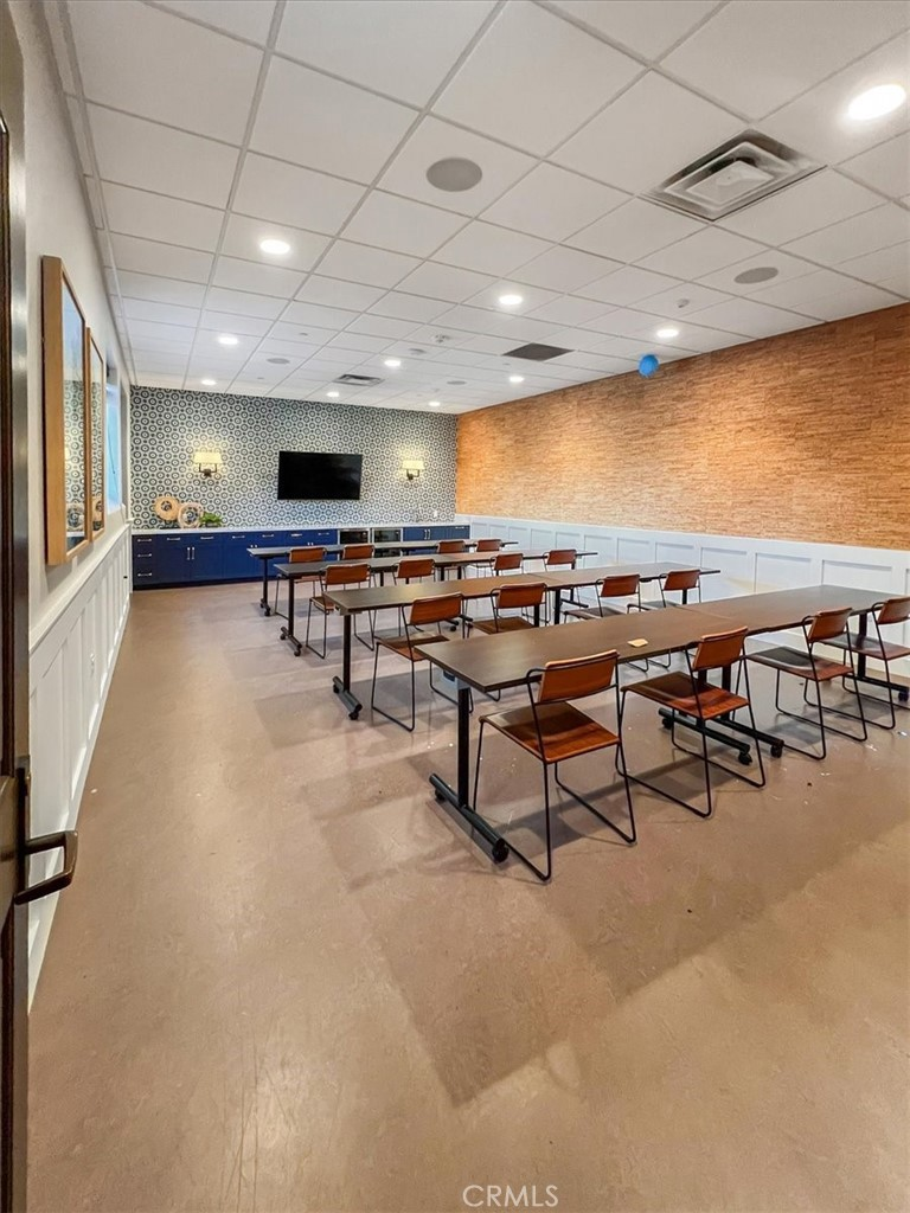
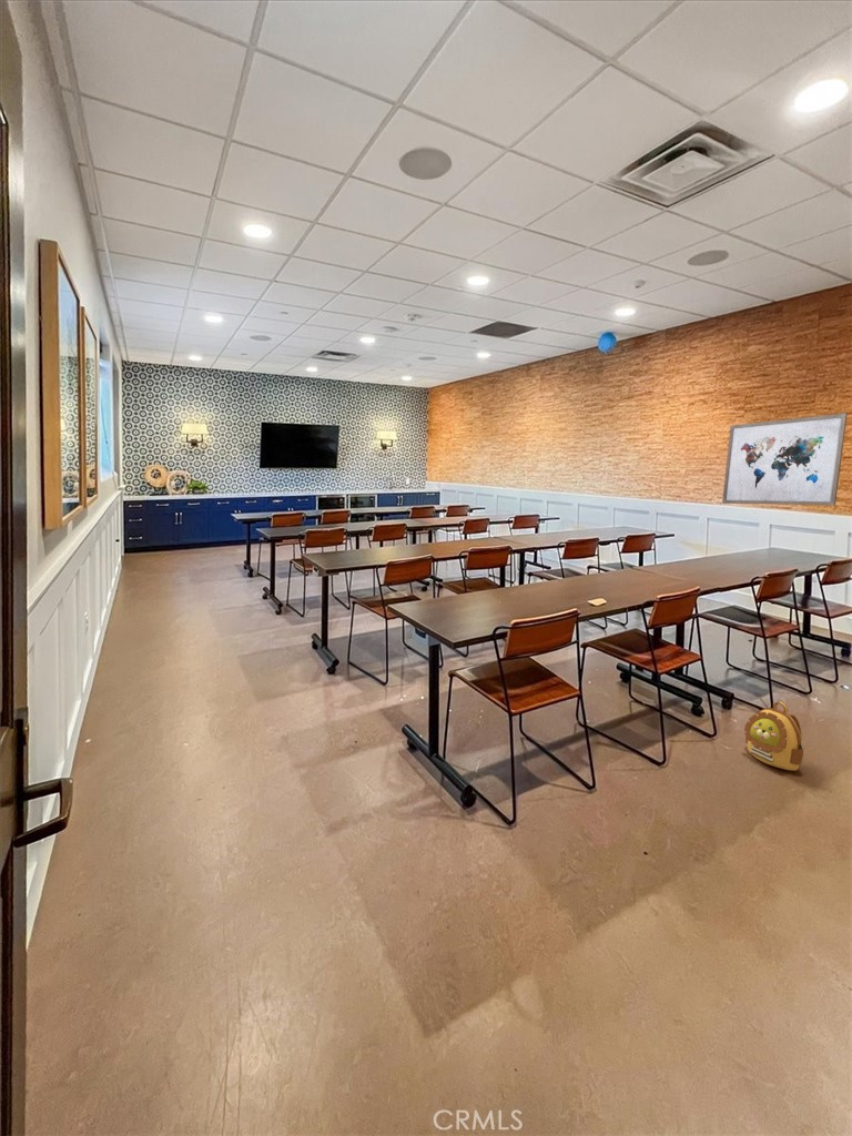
+ backpack (775, 731)
+ wall art (779, 462)
